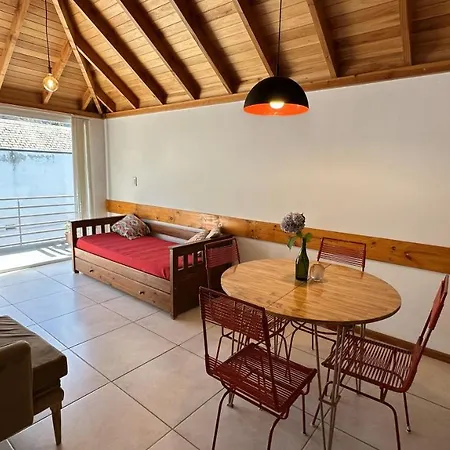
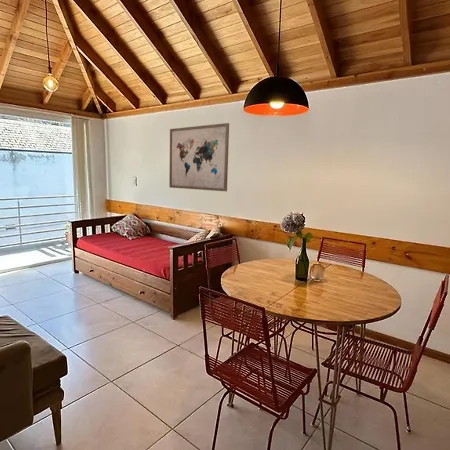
+ wall art (196, 158)
